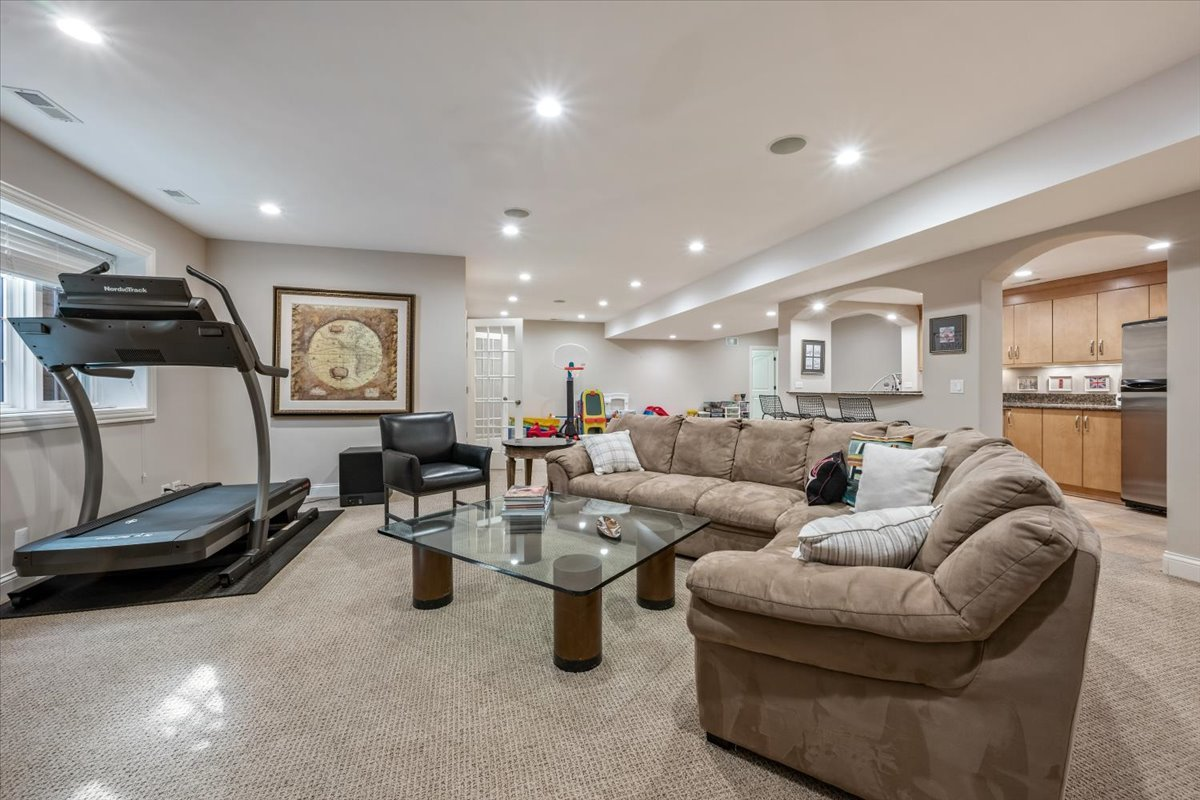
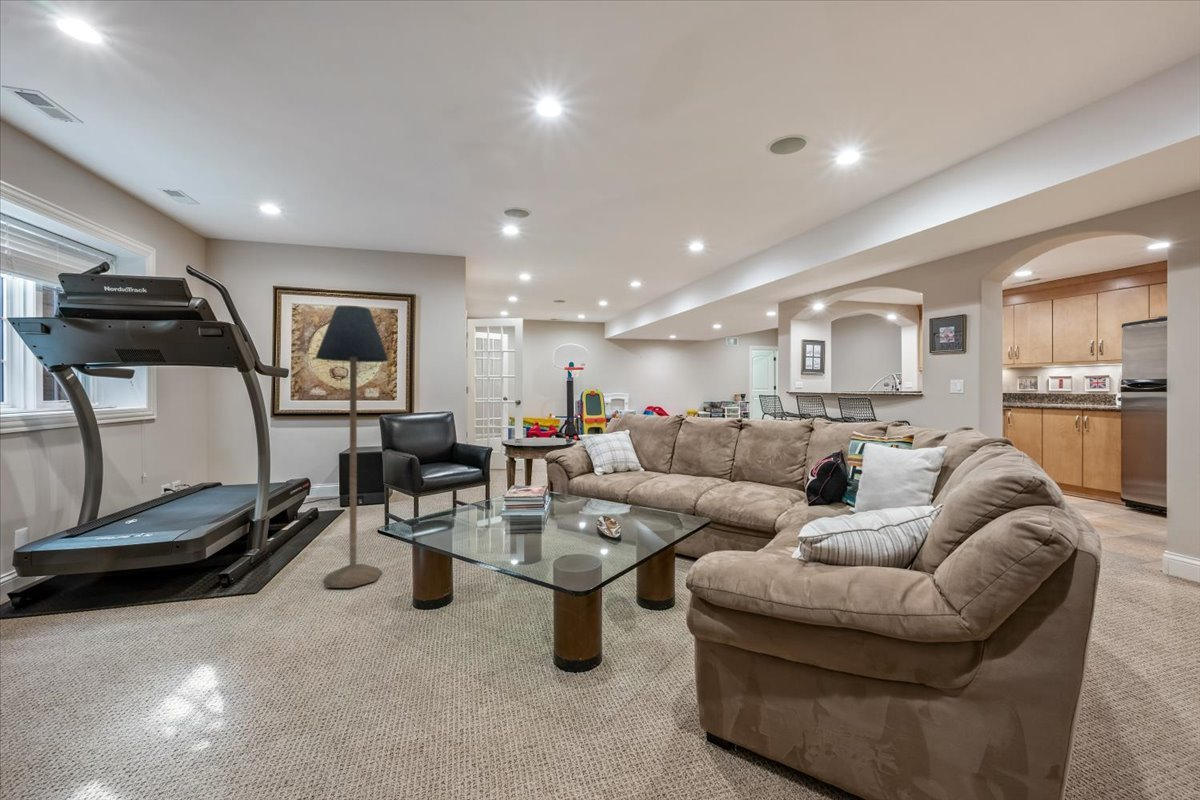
+ floor lamp (353, 443)
